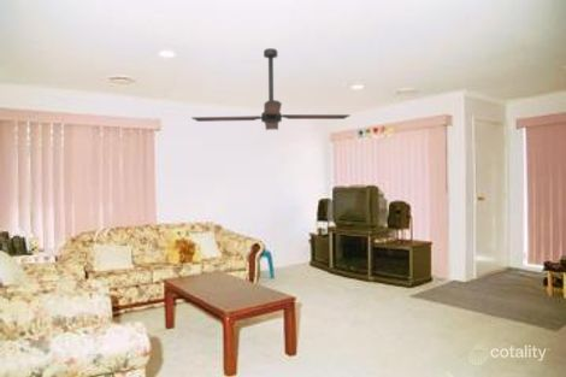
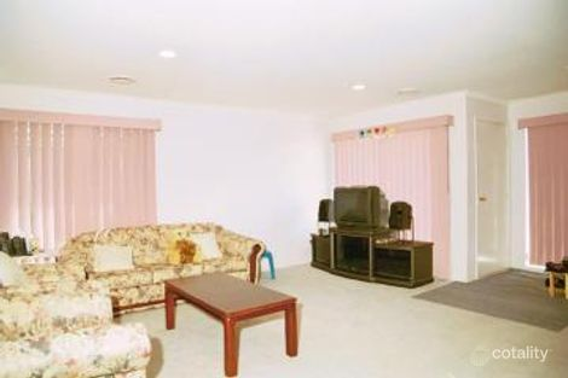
- ceiling fan (270, 87)
